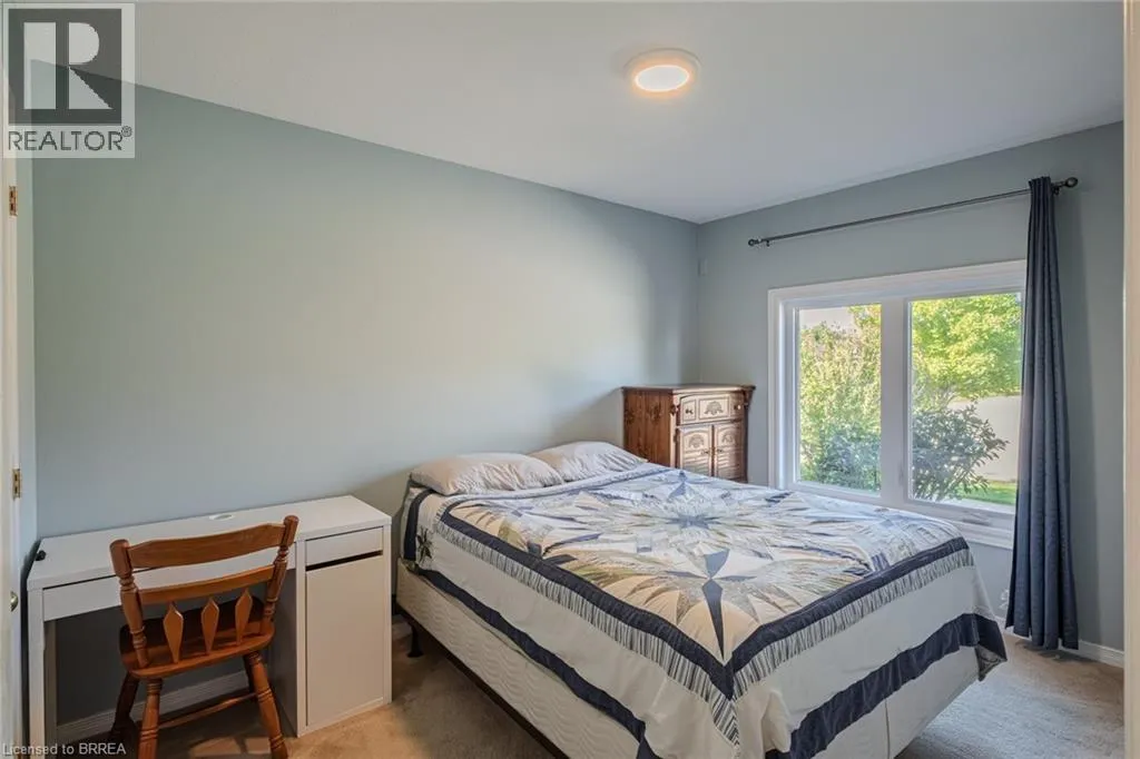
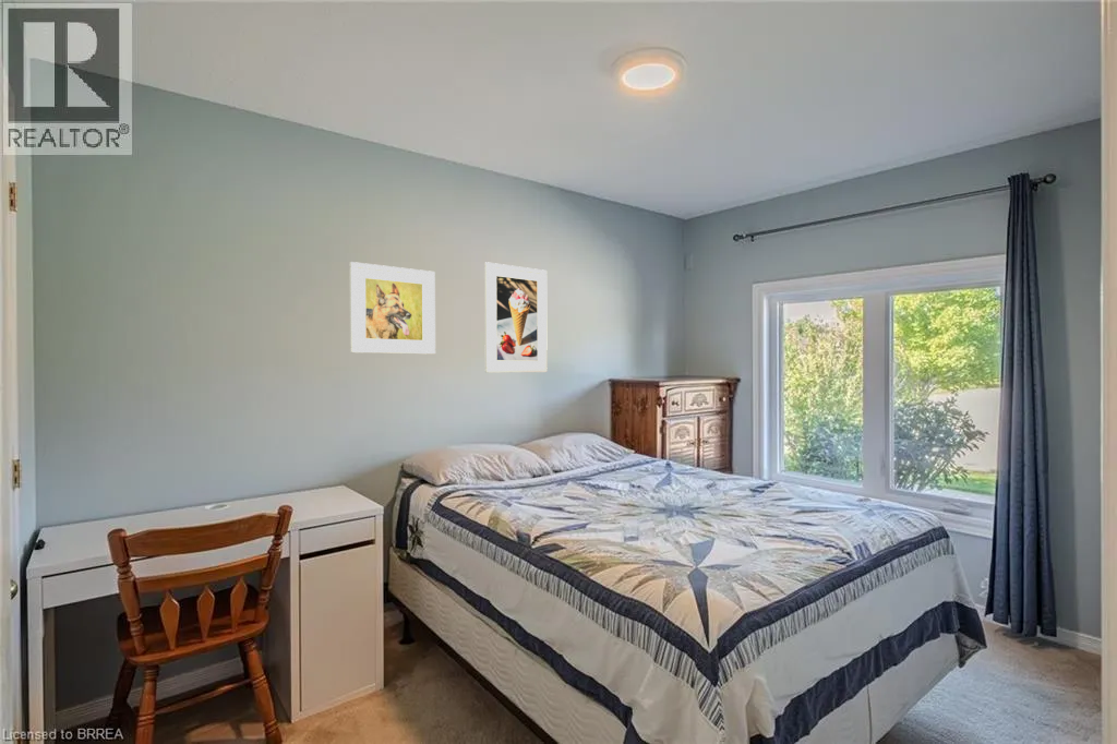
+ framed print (516, 319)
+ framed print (394, 310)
